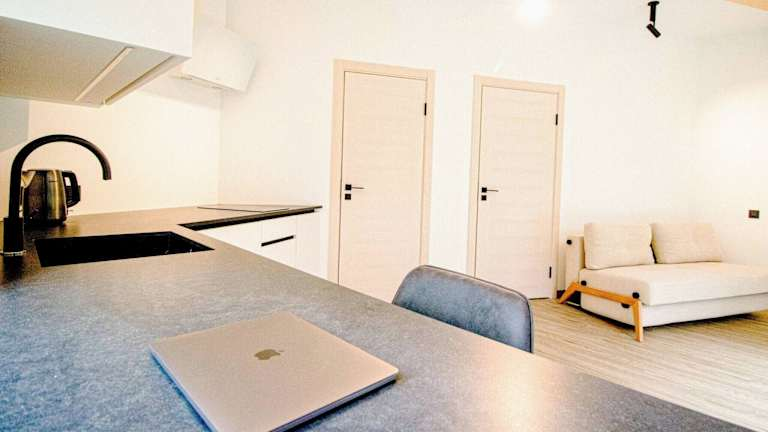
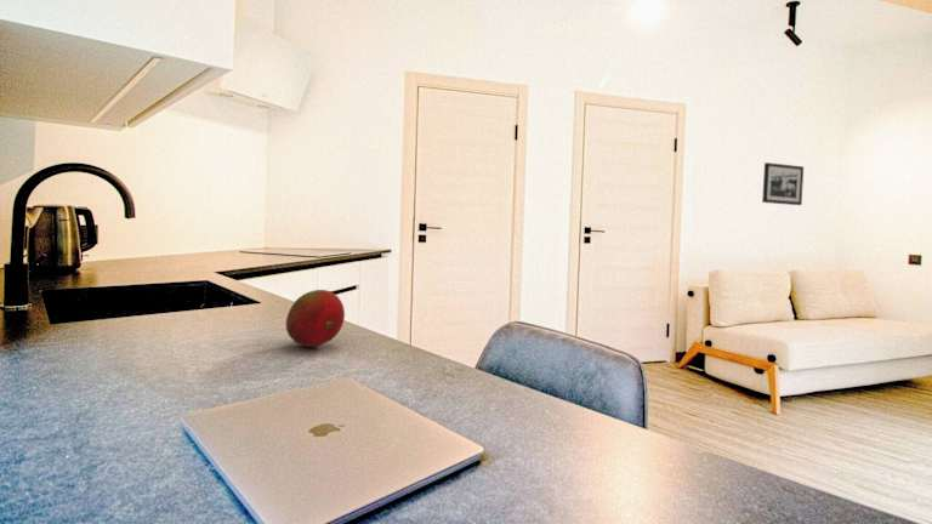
+ fruit (313, 318)
+ picture frame (783, 184)
